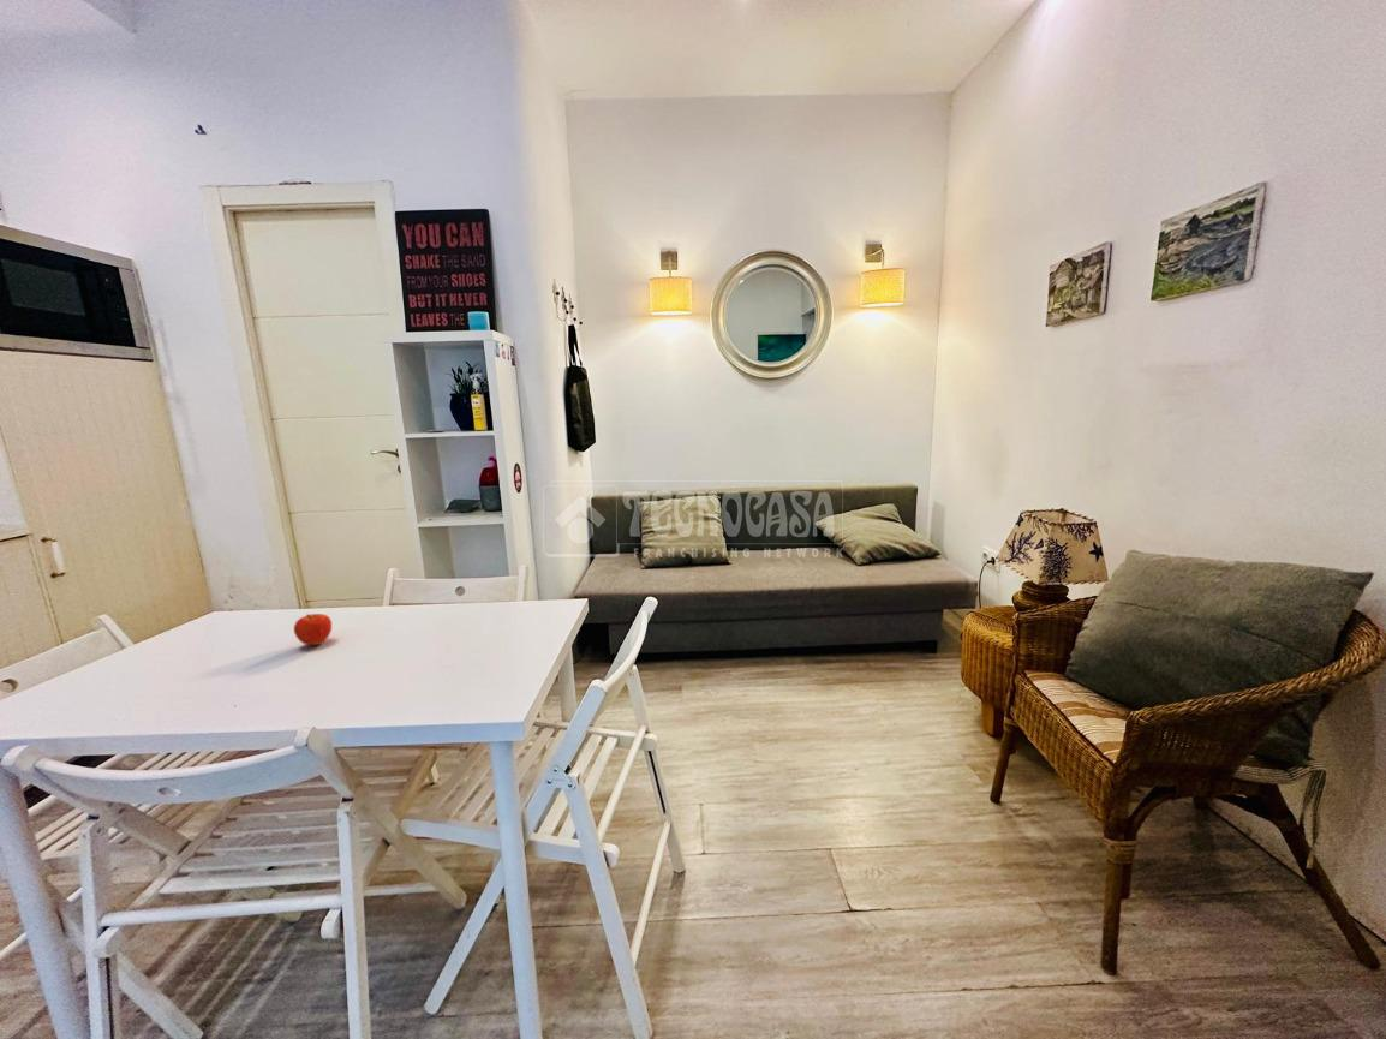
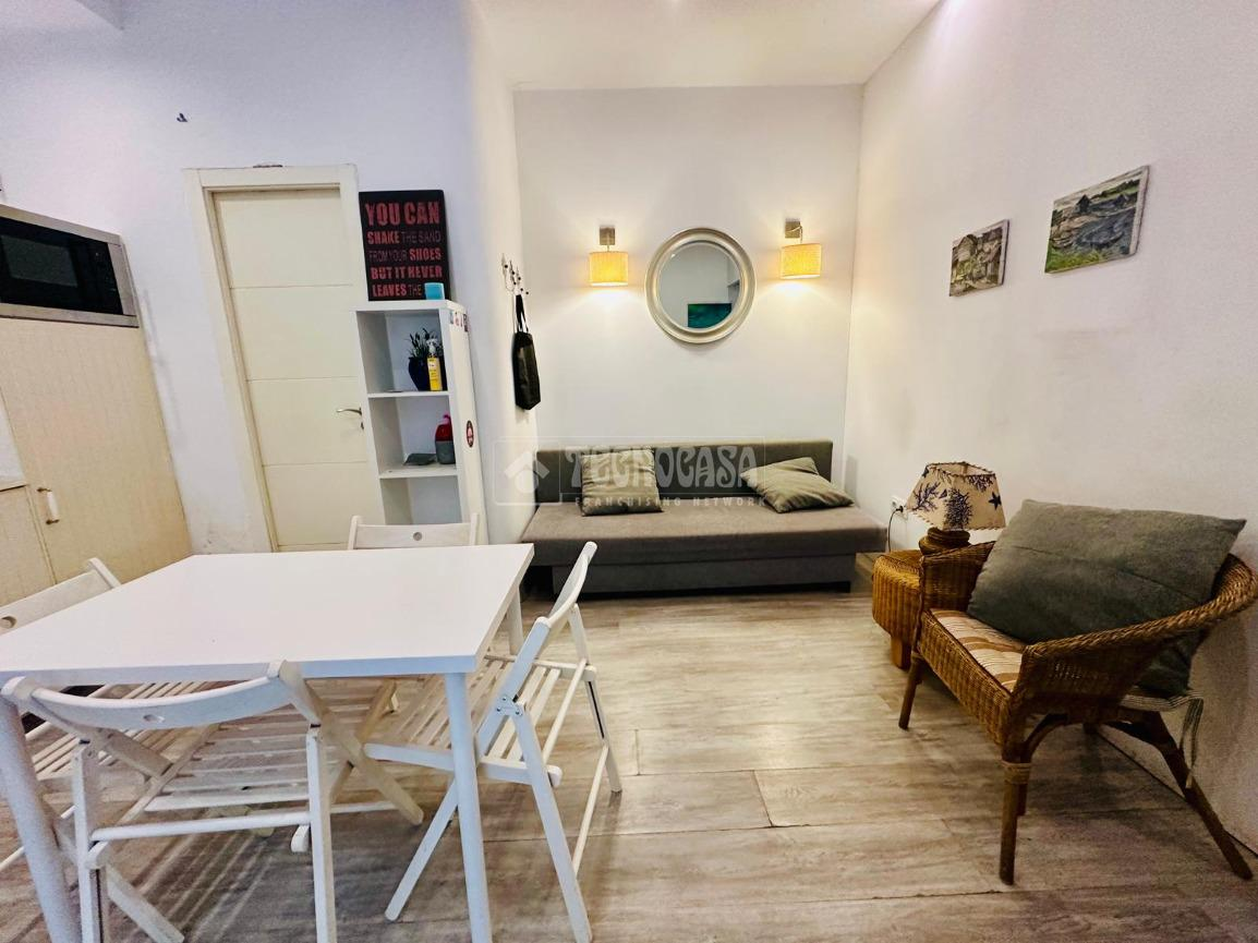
- fruit (313, 628)
